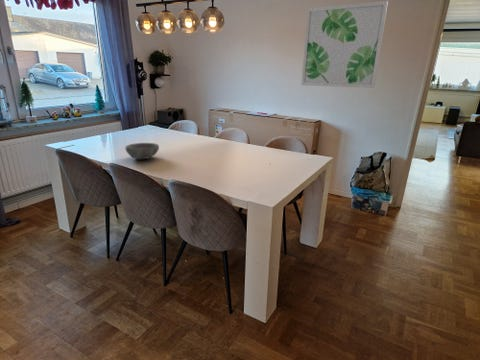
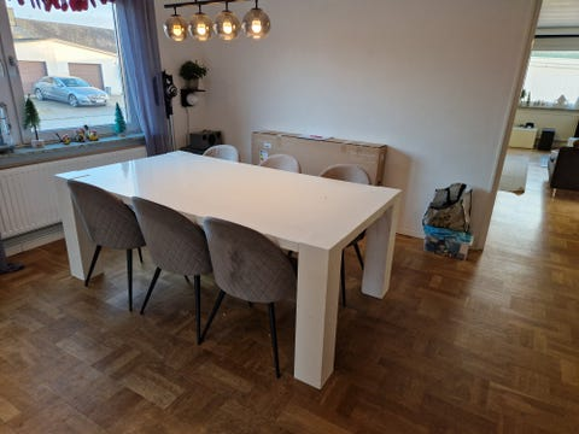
- wall art (340, 47)
- bowl (142, 151)
